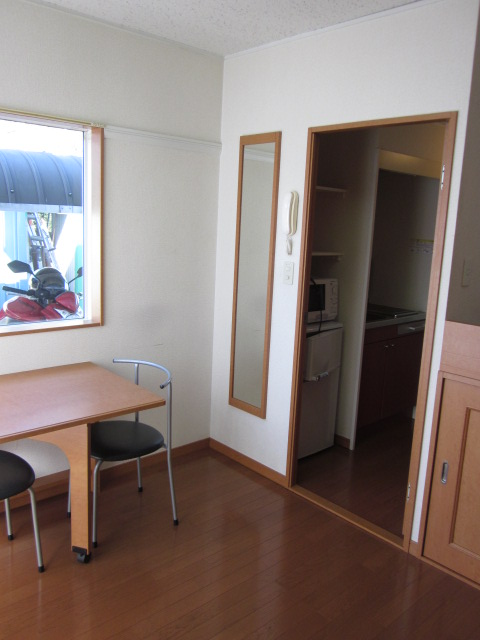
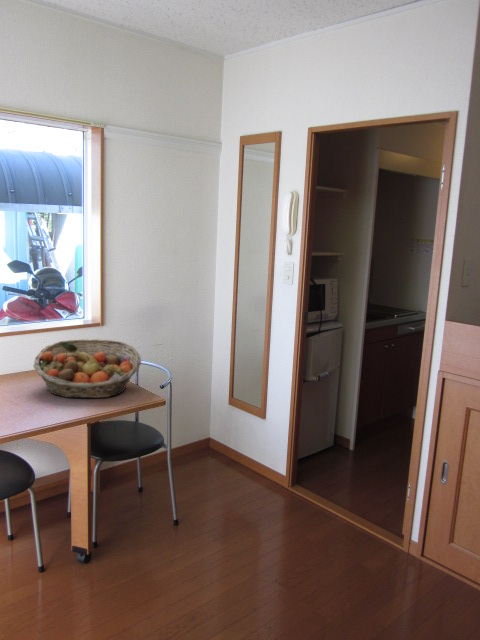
+ fruit basket (88, 368)
